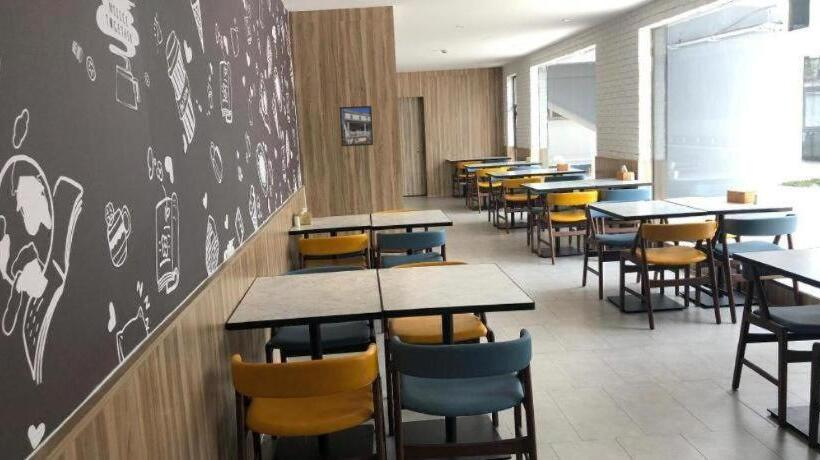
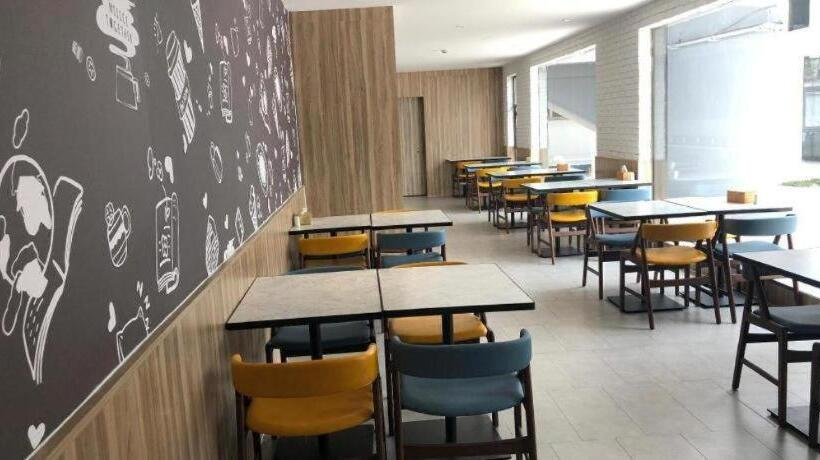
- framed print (356, 126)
